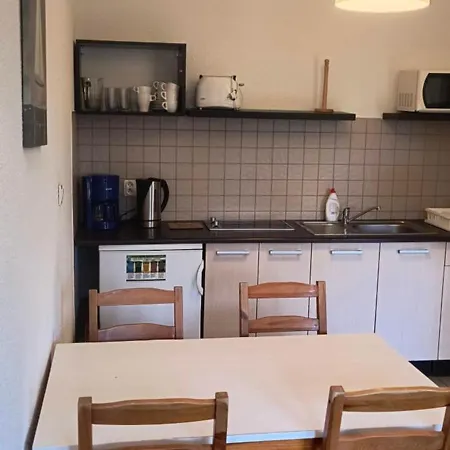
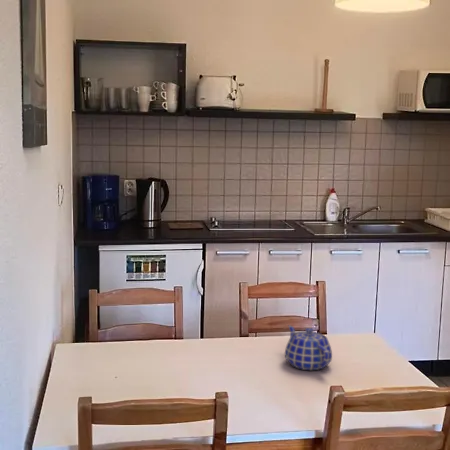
+ teapot (307, 346)
